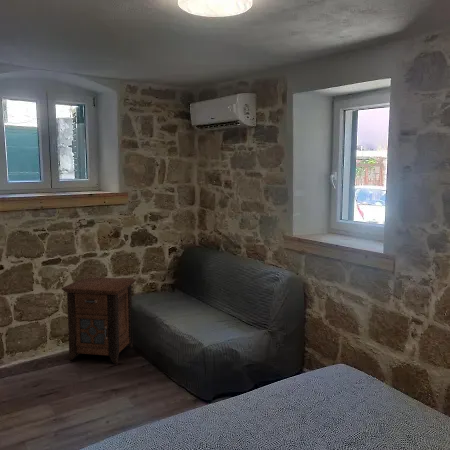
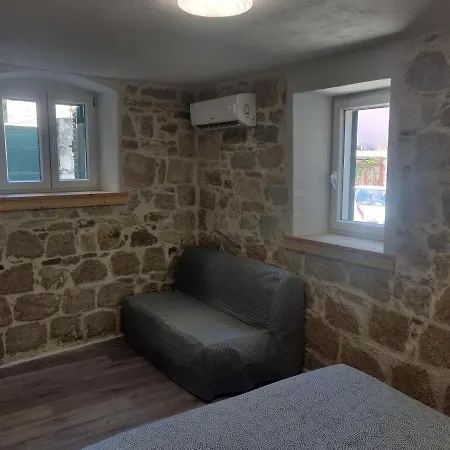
- nightstand (101, 318)
